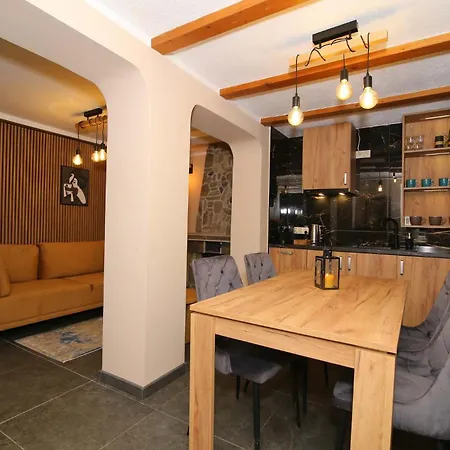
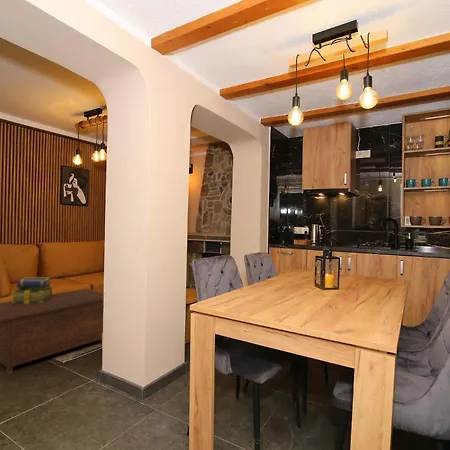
+ cabinet (51, 324)
+ stack of books (34, 289)
